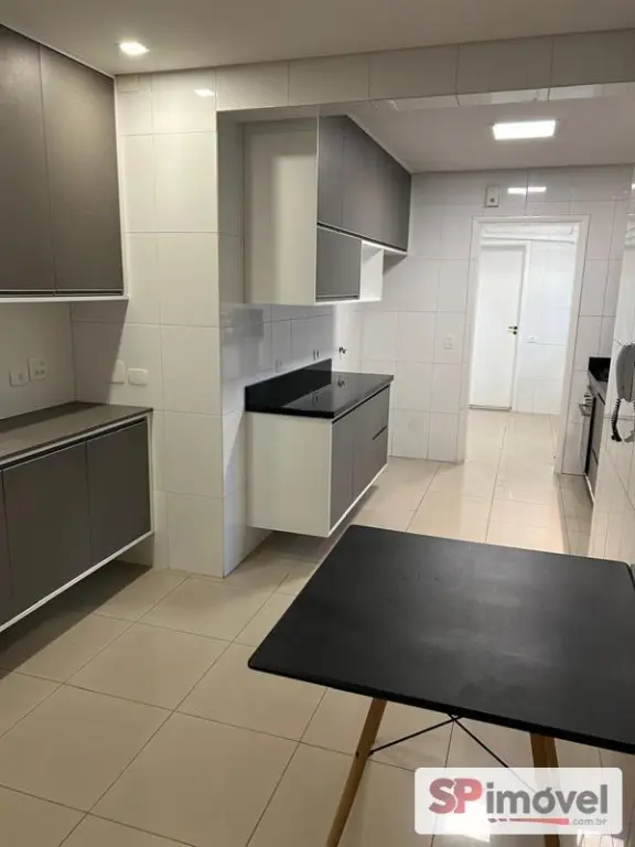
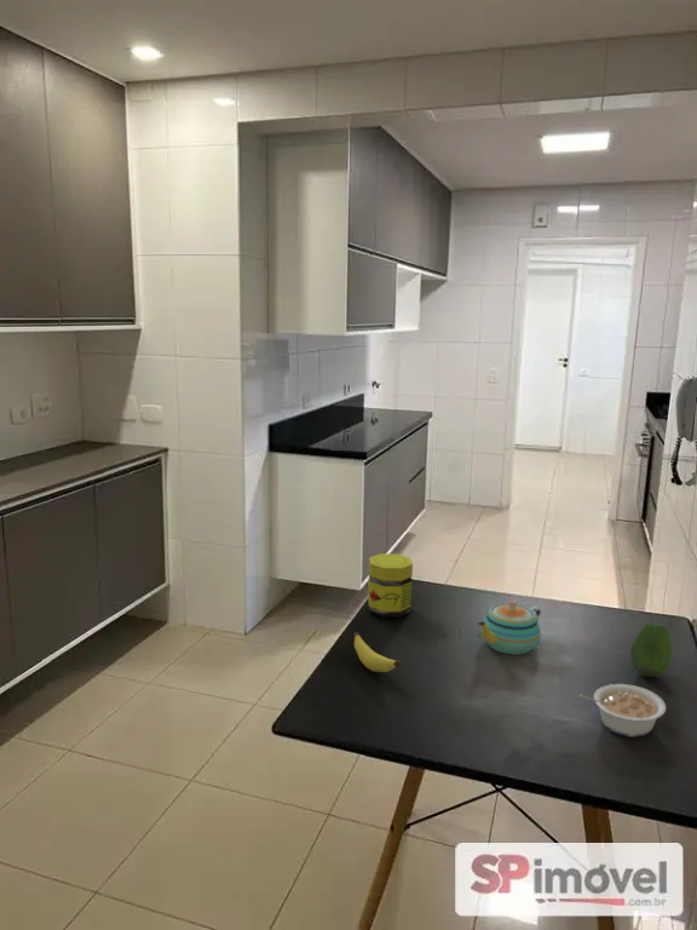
+ banana (370, 655)
+ teapot (508, 625)
+ fruit (651, 648)
+ legume (626, 711)
+ jar (390, 585)
